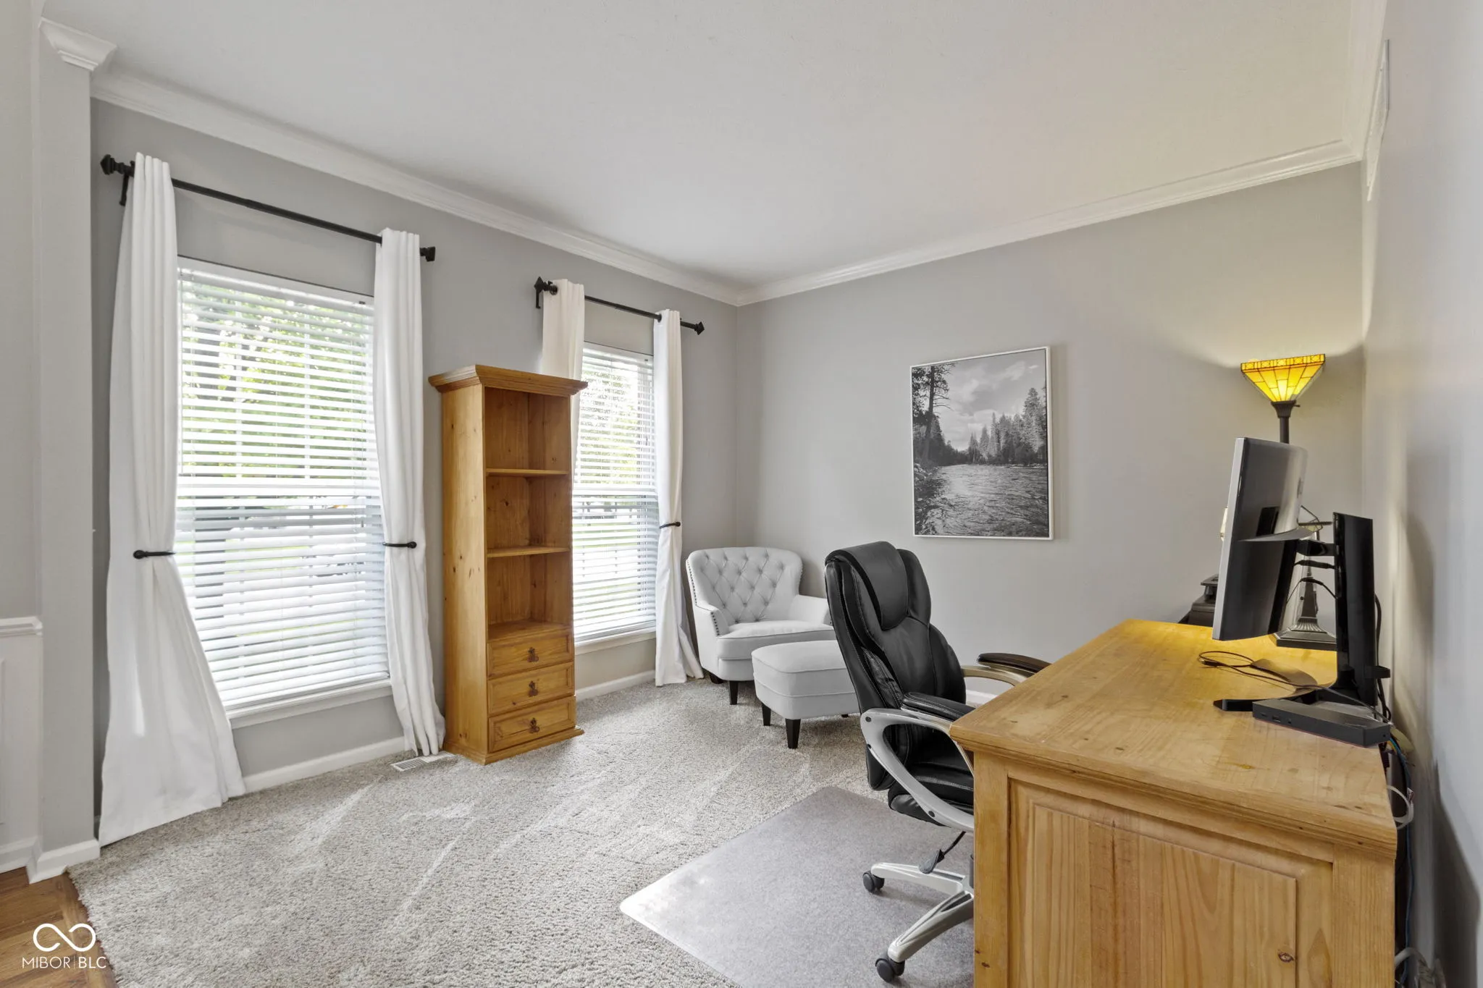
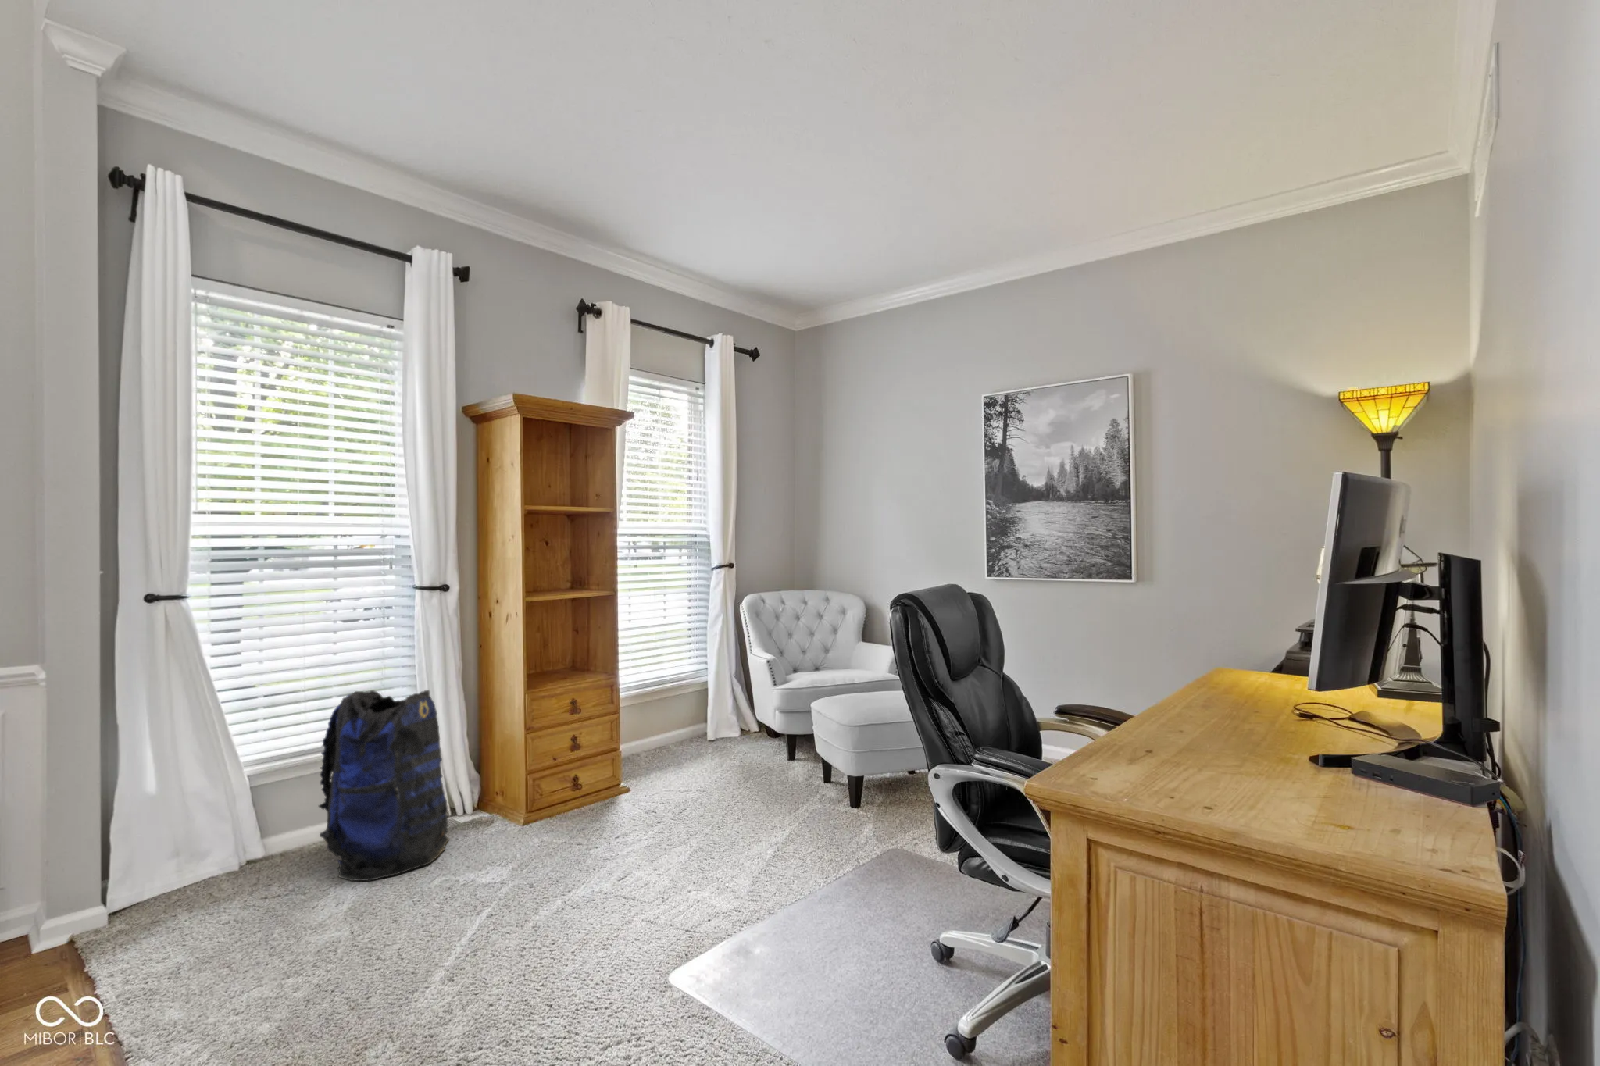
+ backpack (379, 772)
